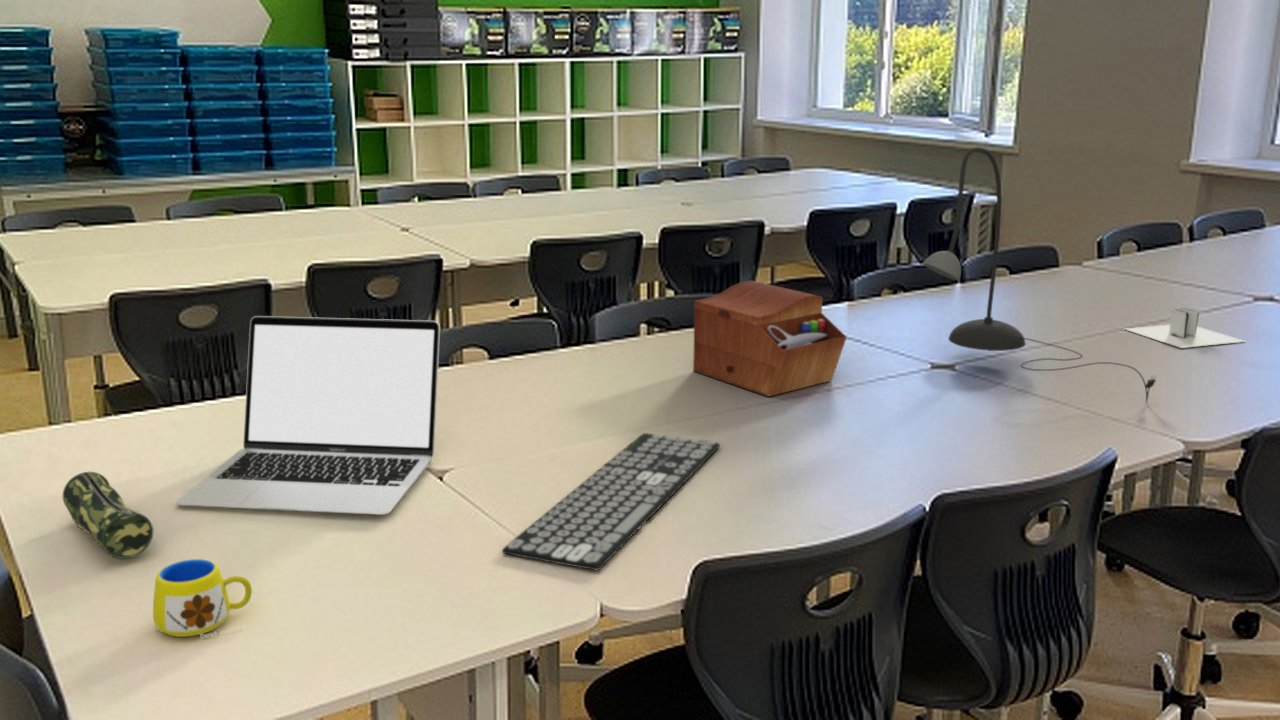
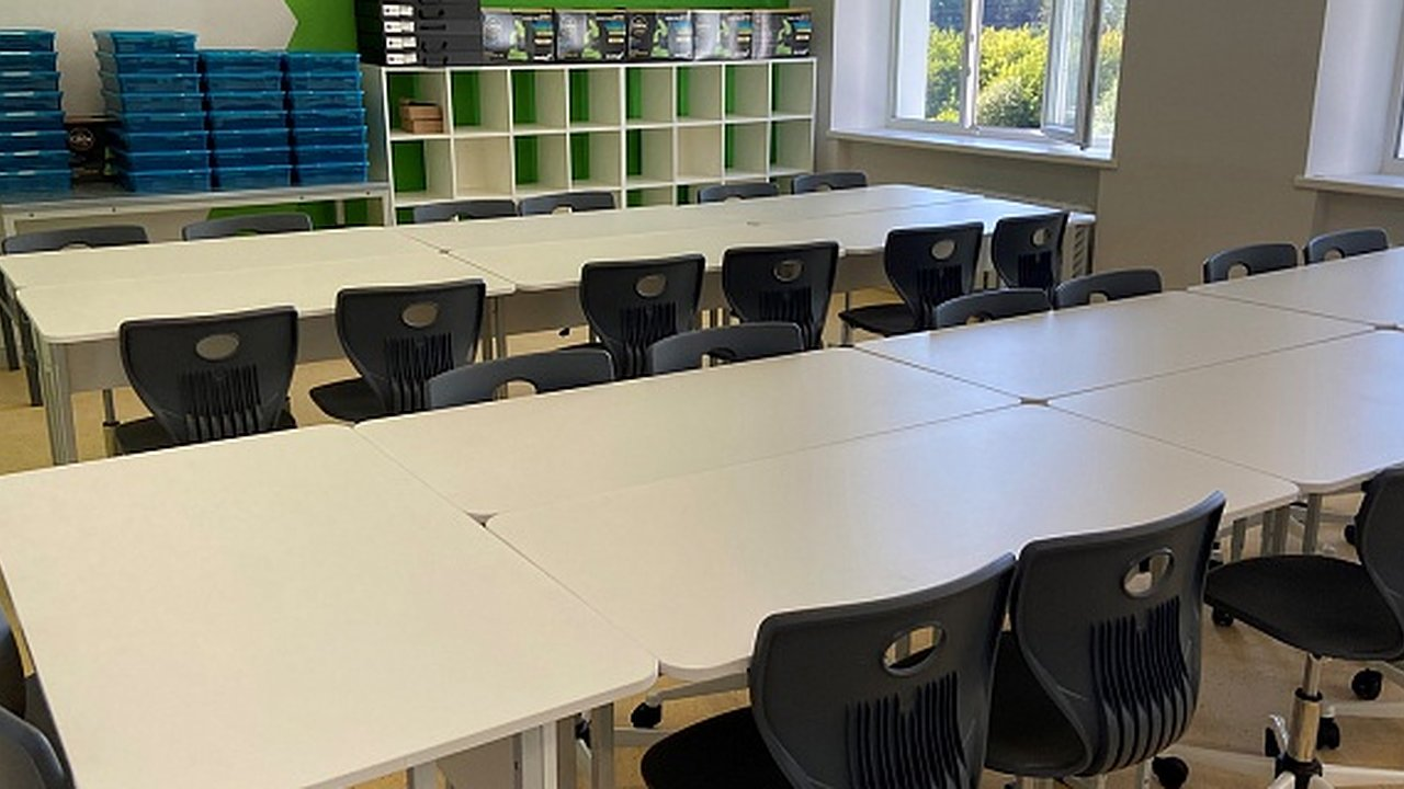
- sewing box (766, 337)
- desk lamp (996, 267)
- keyboard (623, 488)
- mug (202, 595)
- laptop (314, 409)
- pencil case (107, 516)
- video game console (1185, 322)
